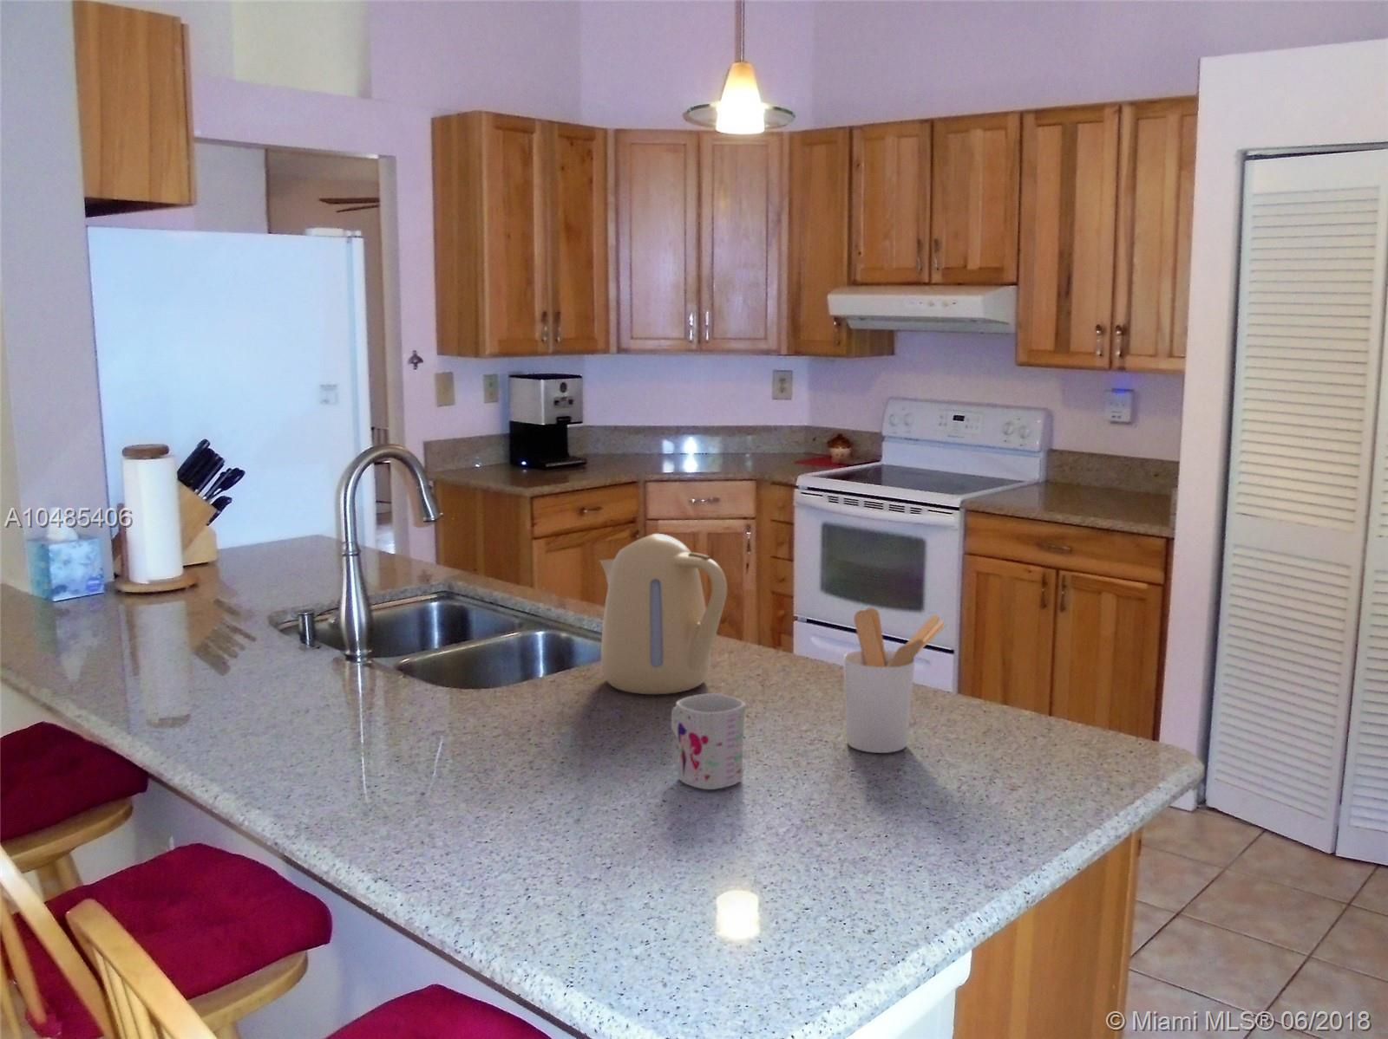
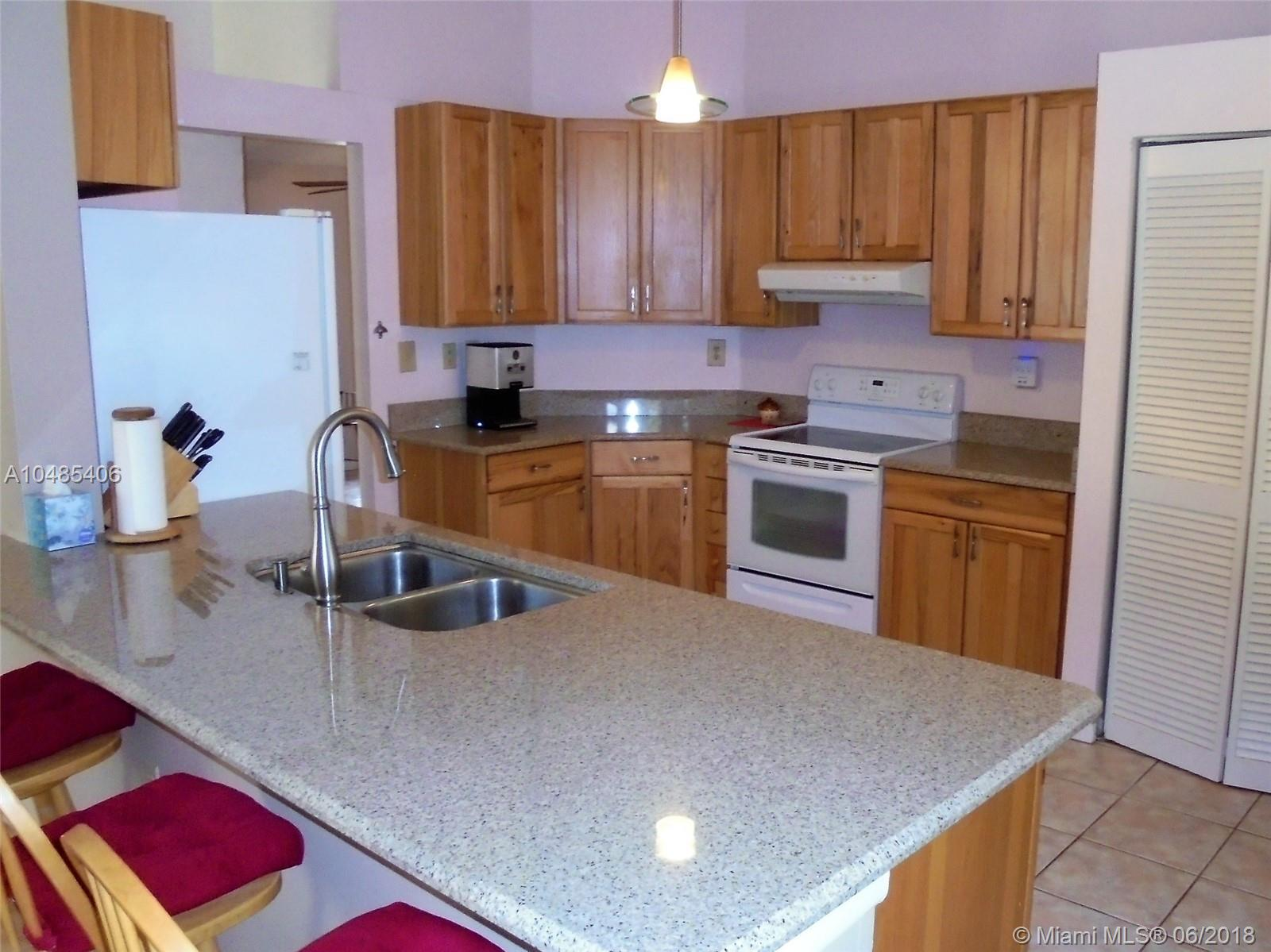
- utensil holder (895, 679)
- mug (702, 738)
- kettle (661, 609)
